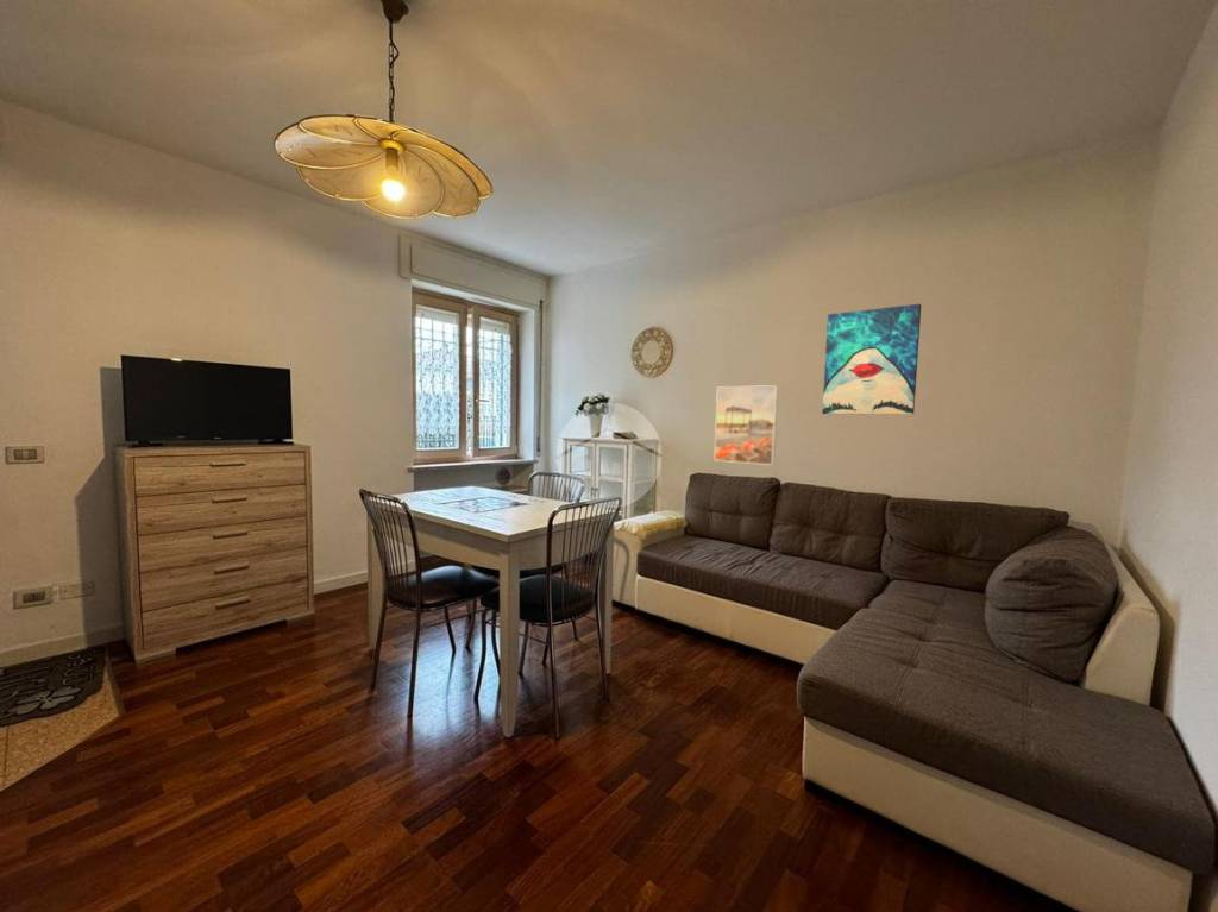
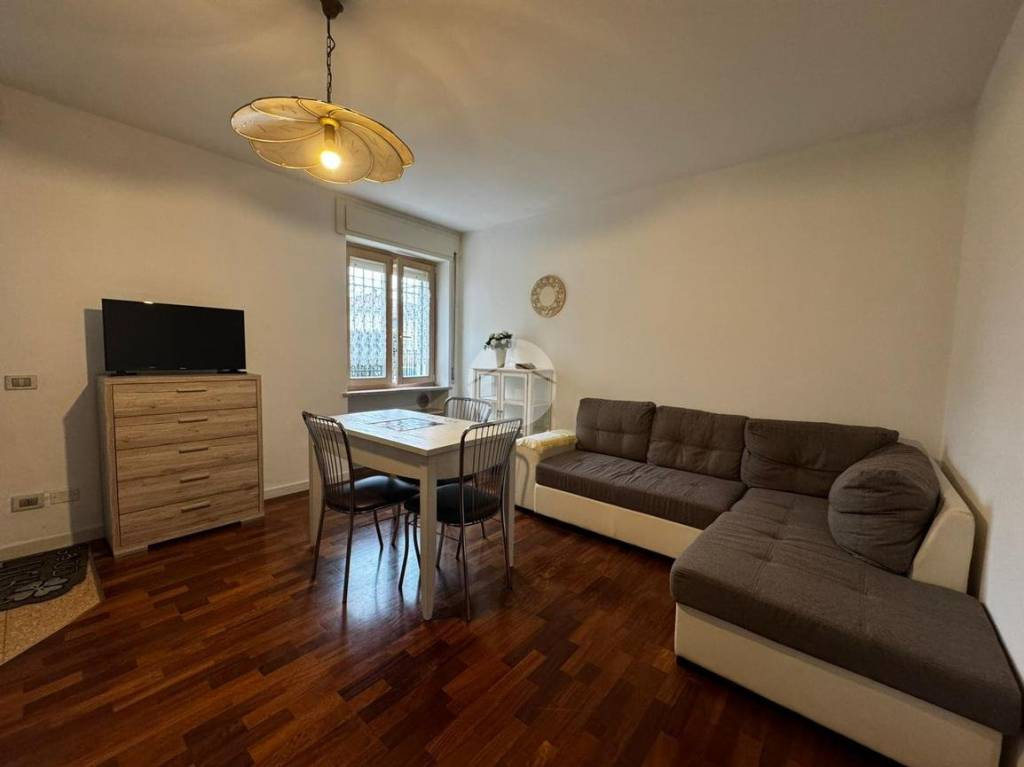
- wall art (868, 361)
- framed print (745, 424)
